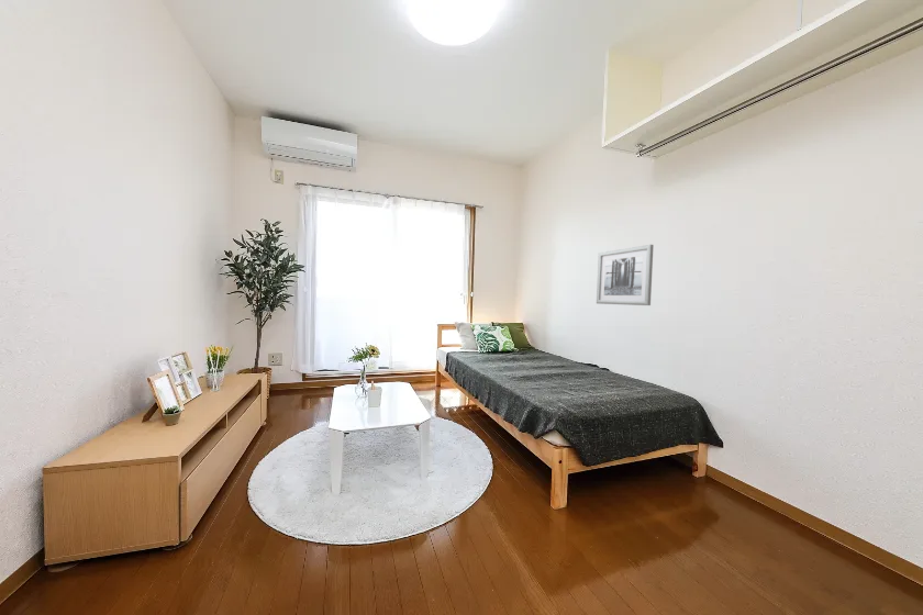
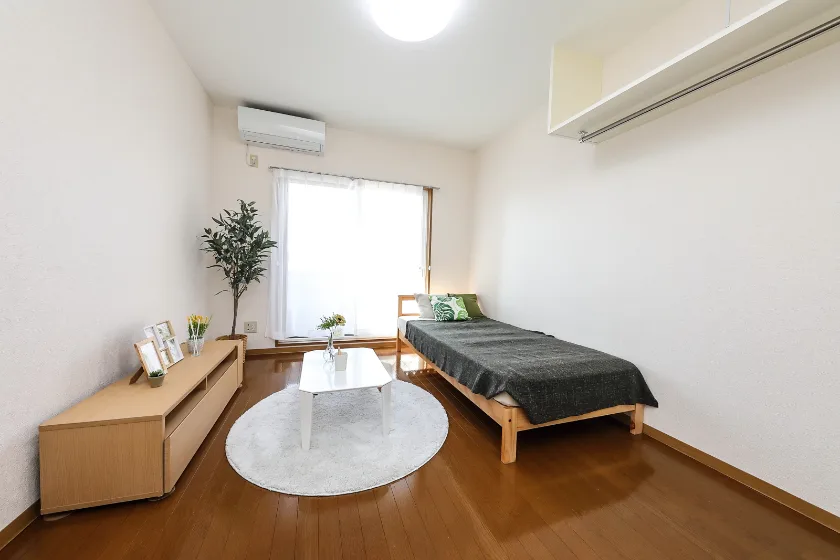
- wall art (622, 277)
